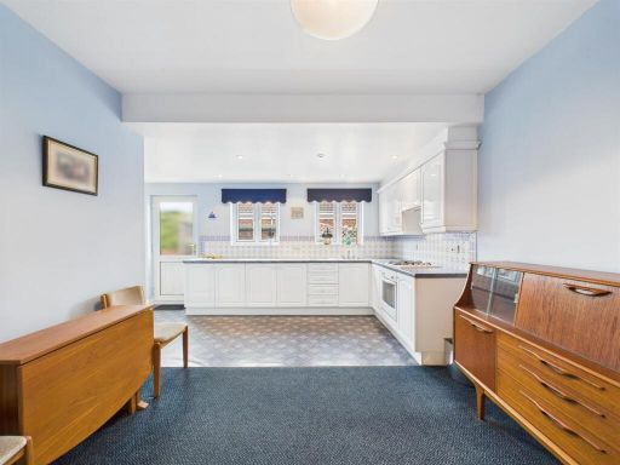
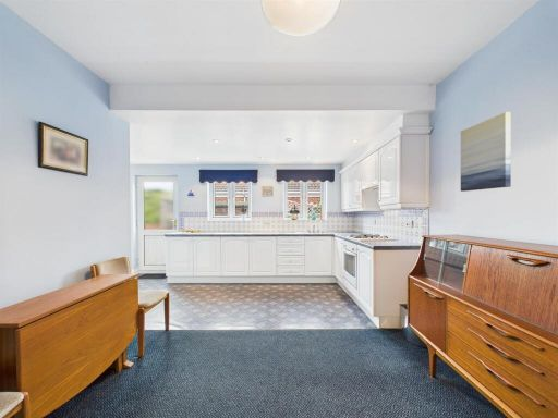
+ wall art (483, 156)
